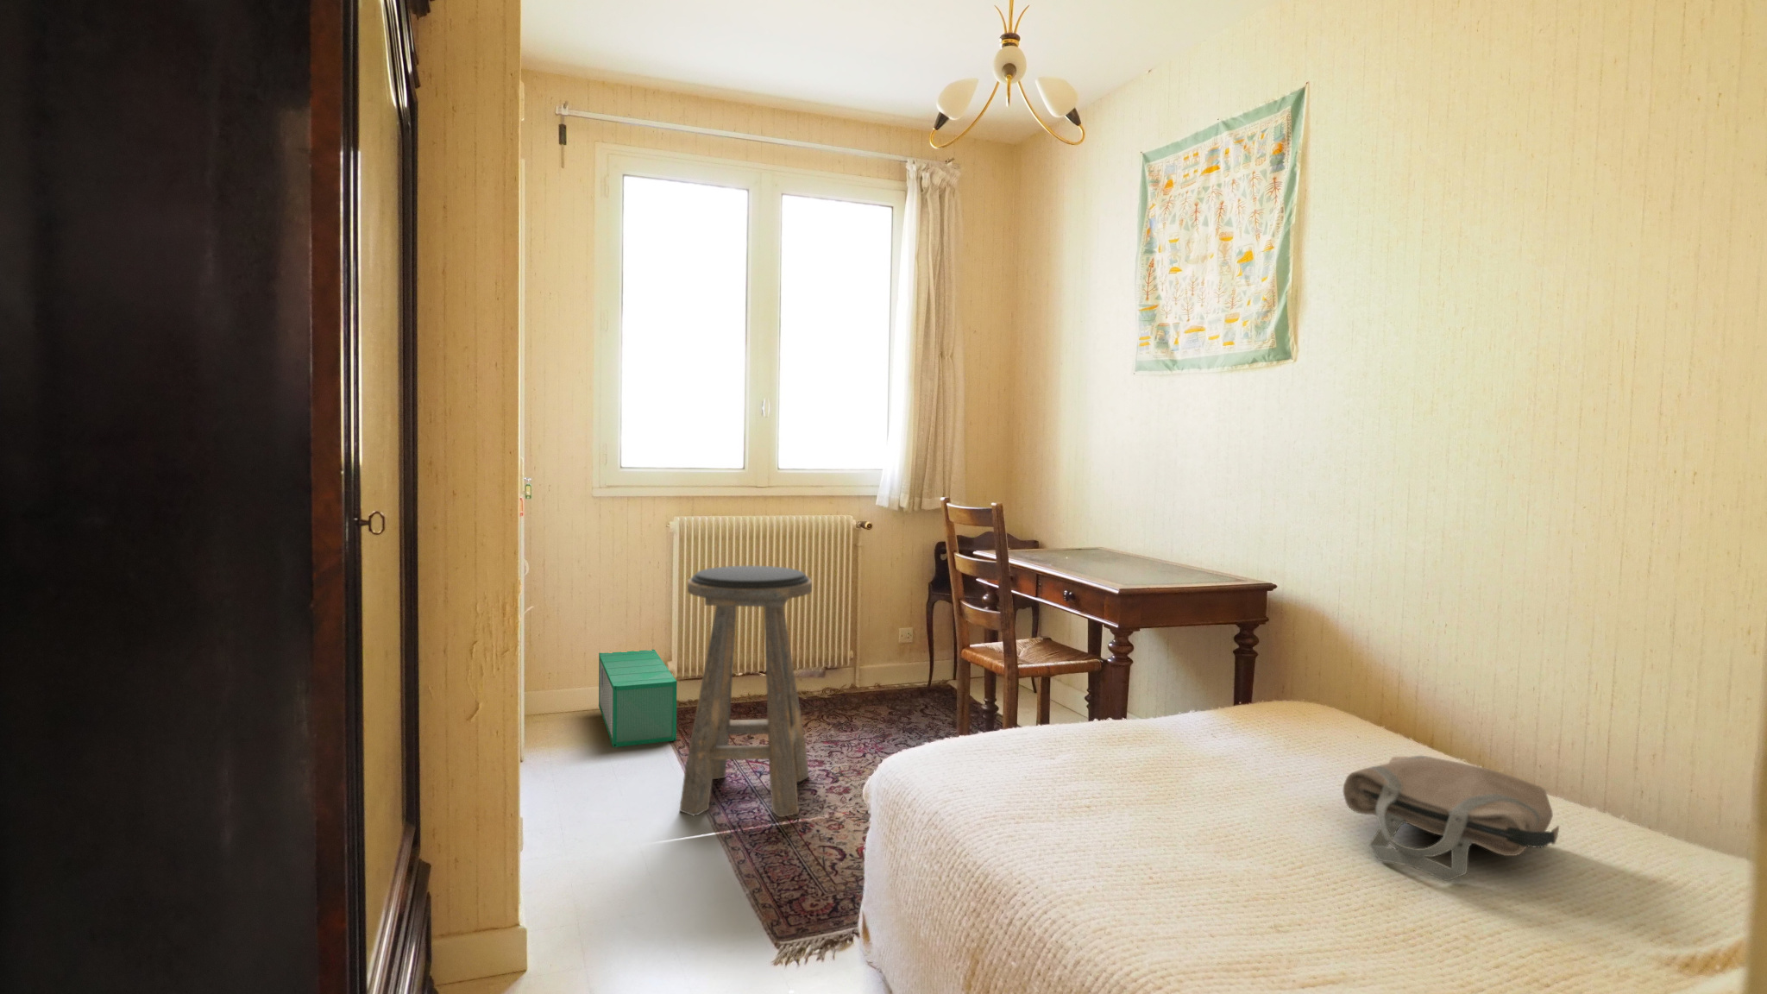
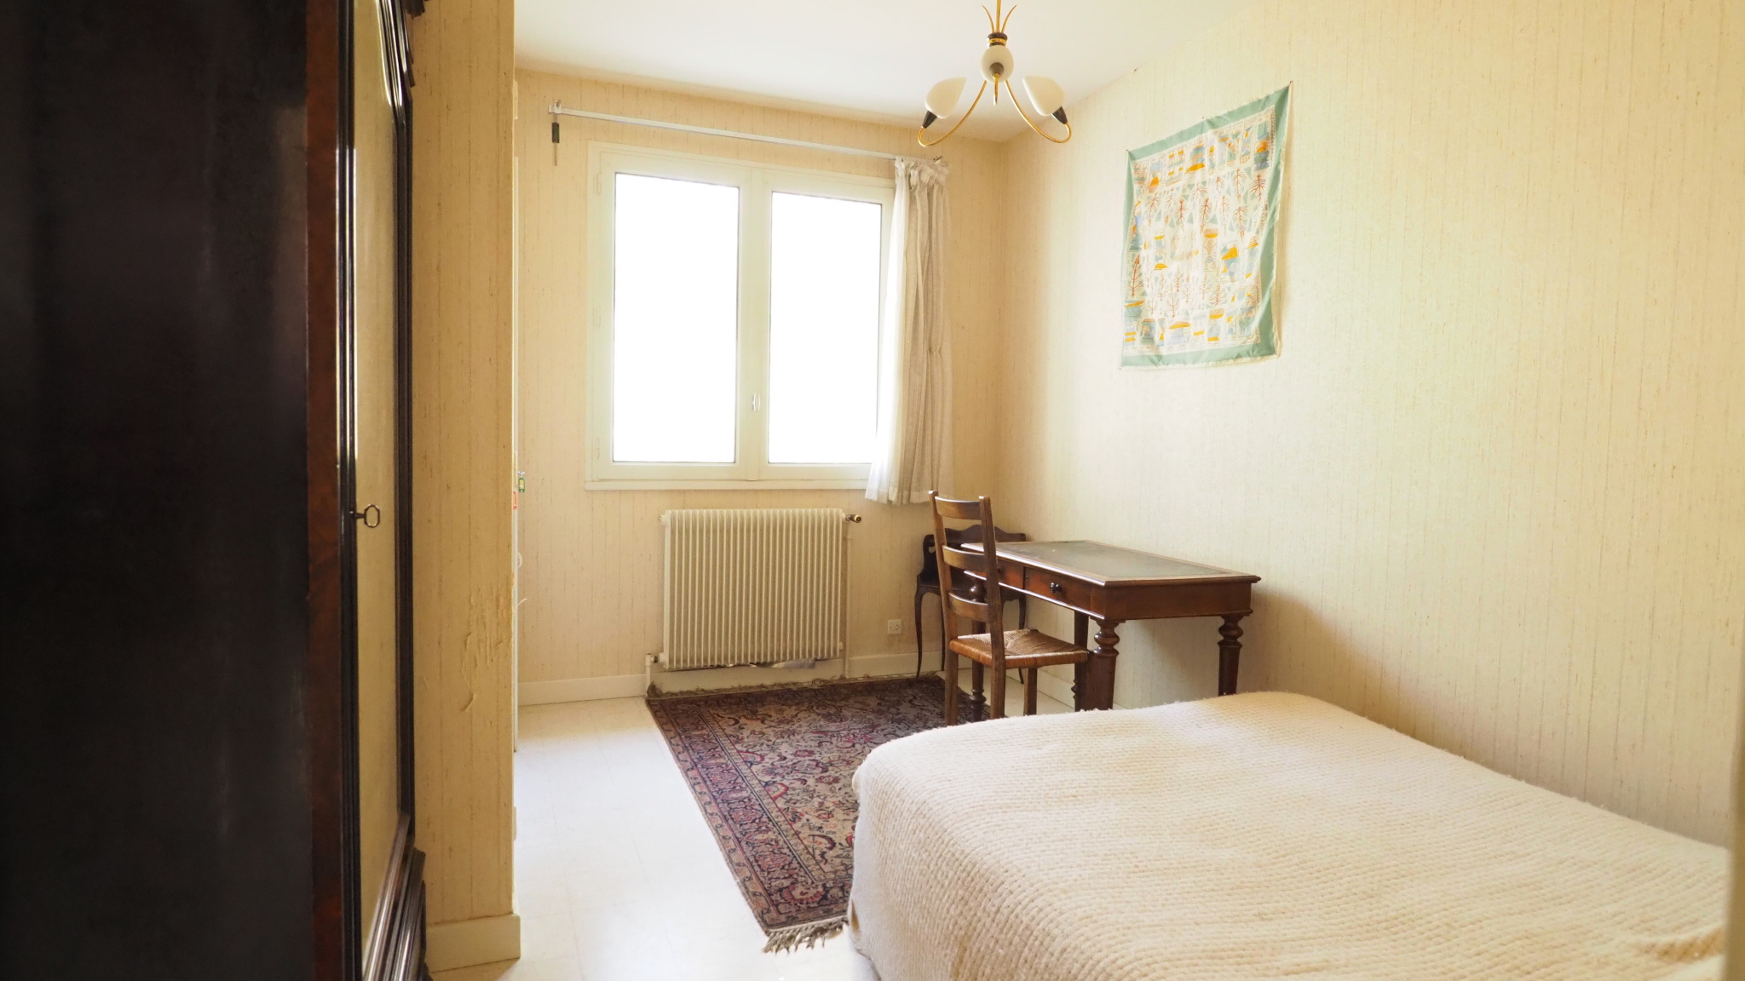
- storage bin (635, 694)
- tote bag (1447, 814)
- stool (732, 682)
